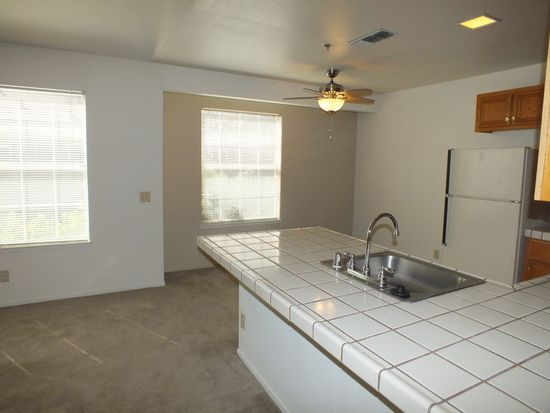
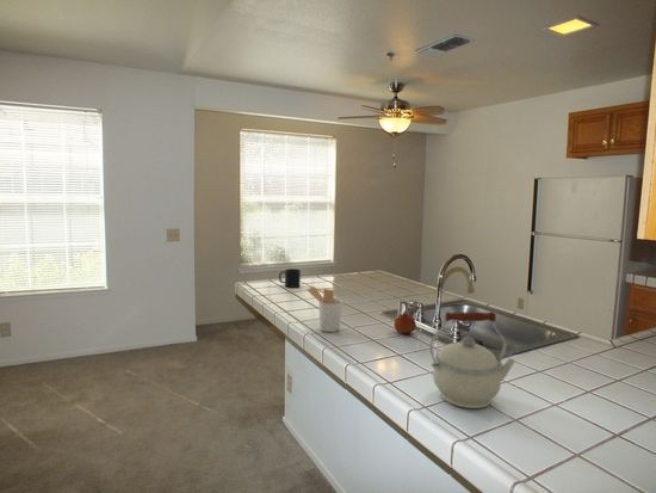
+ fruit (404, 323)
+ mug (289, 277)
+ utensil holder (323, 307)
+ kettle (472, 355)
